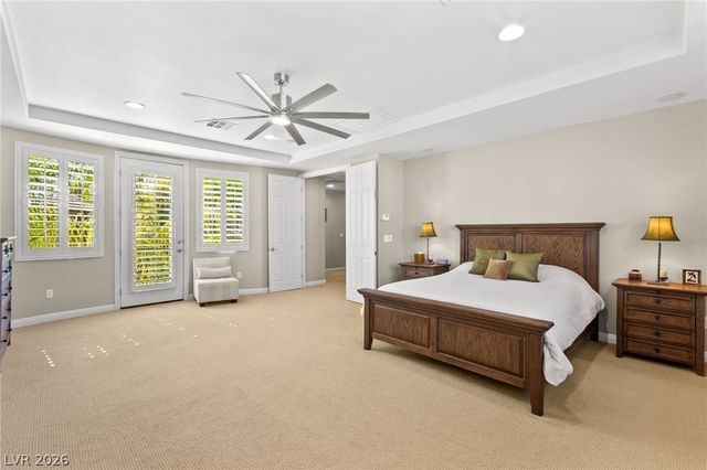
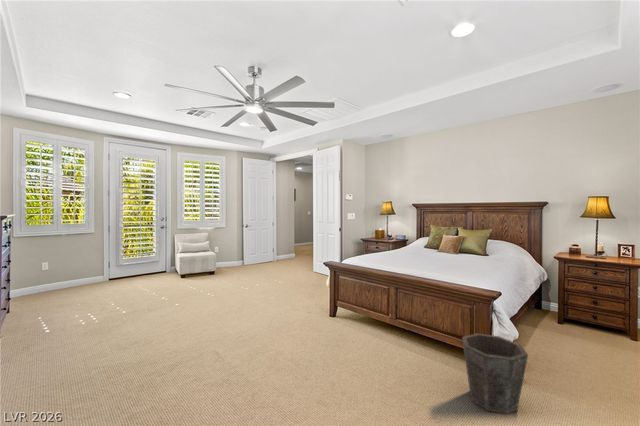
+ waste bin (492, 372)
